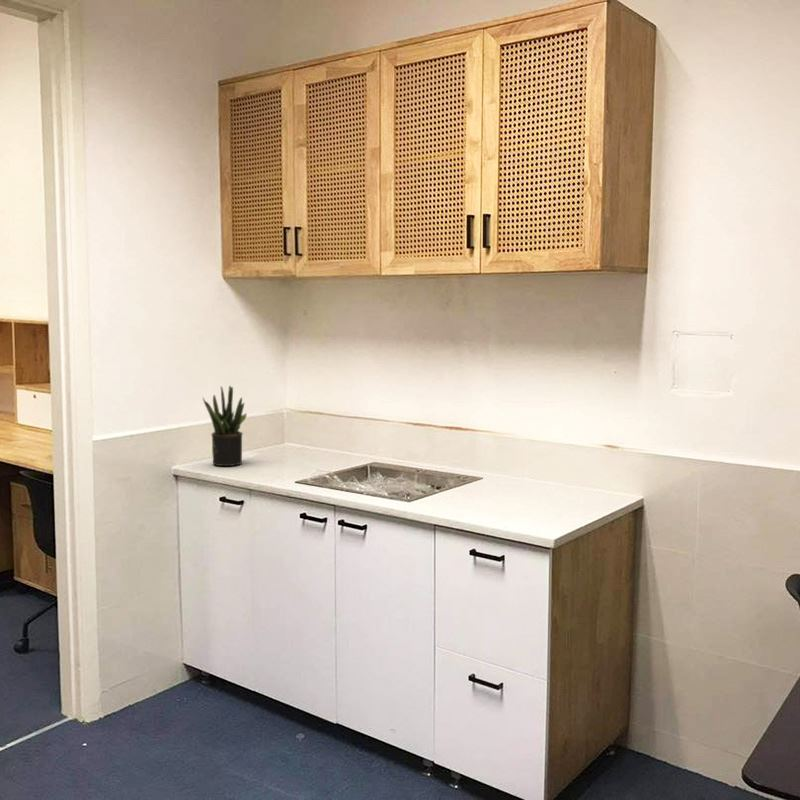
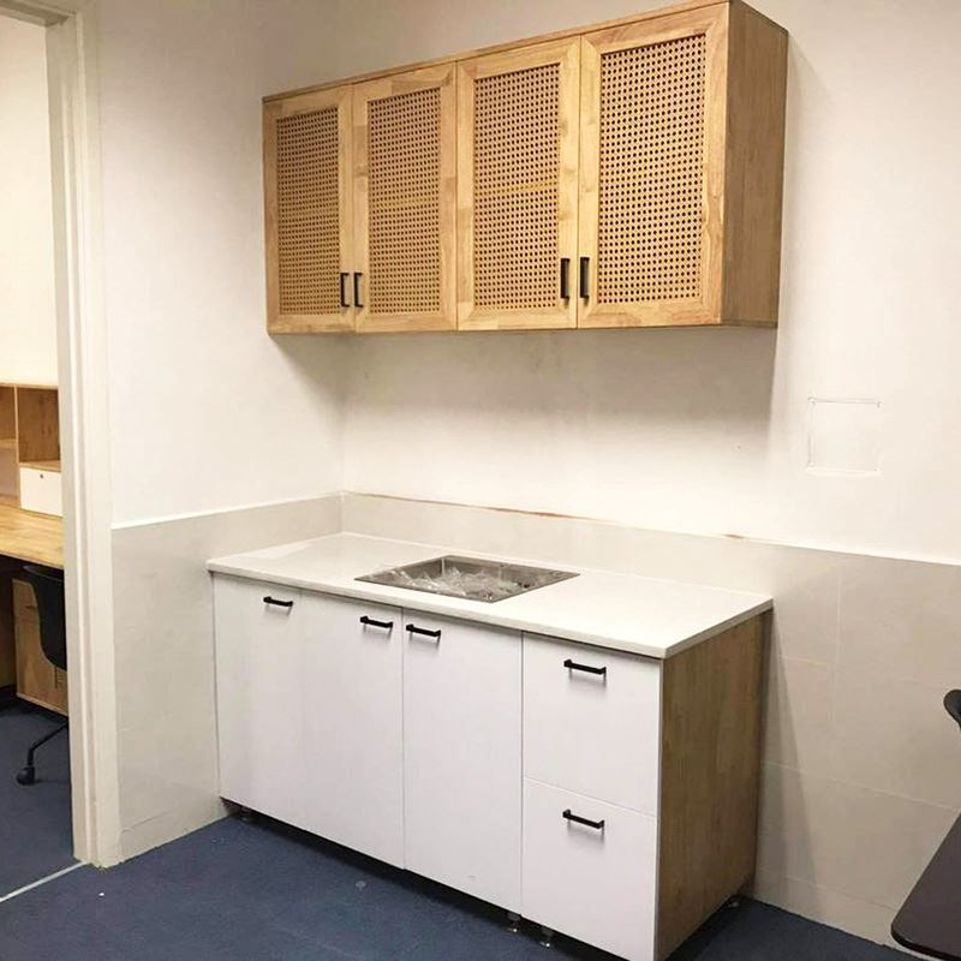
- potted plant (223, 425)
